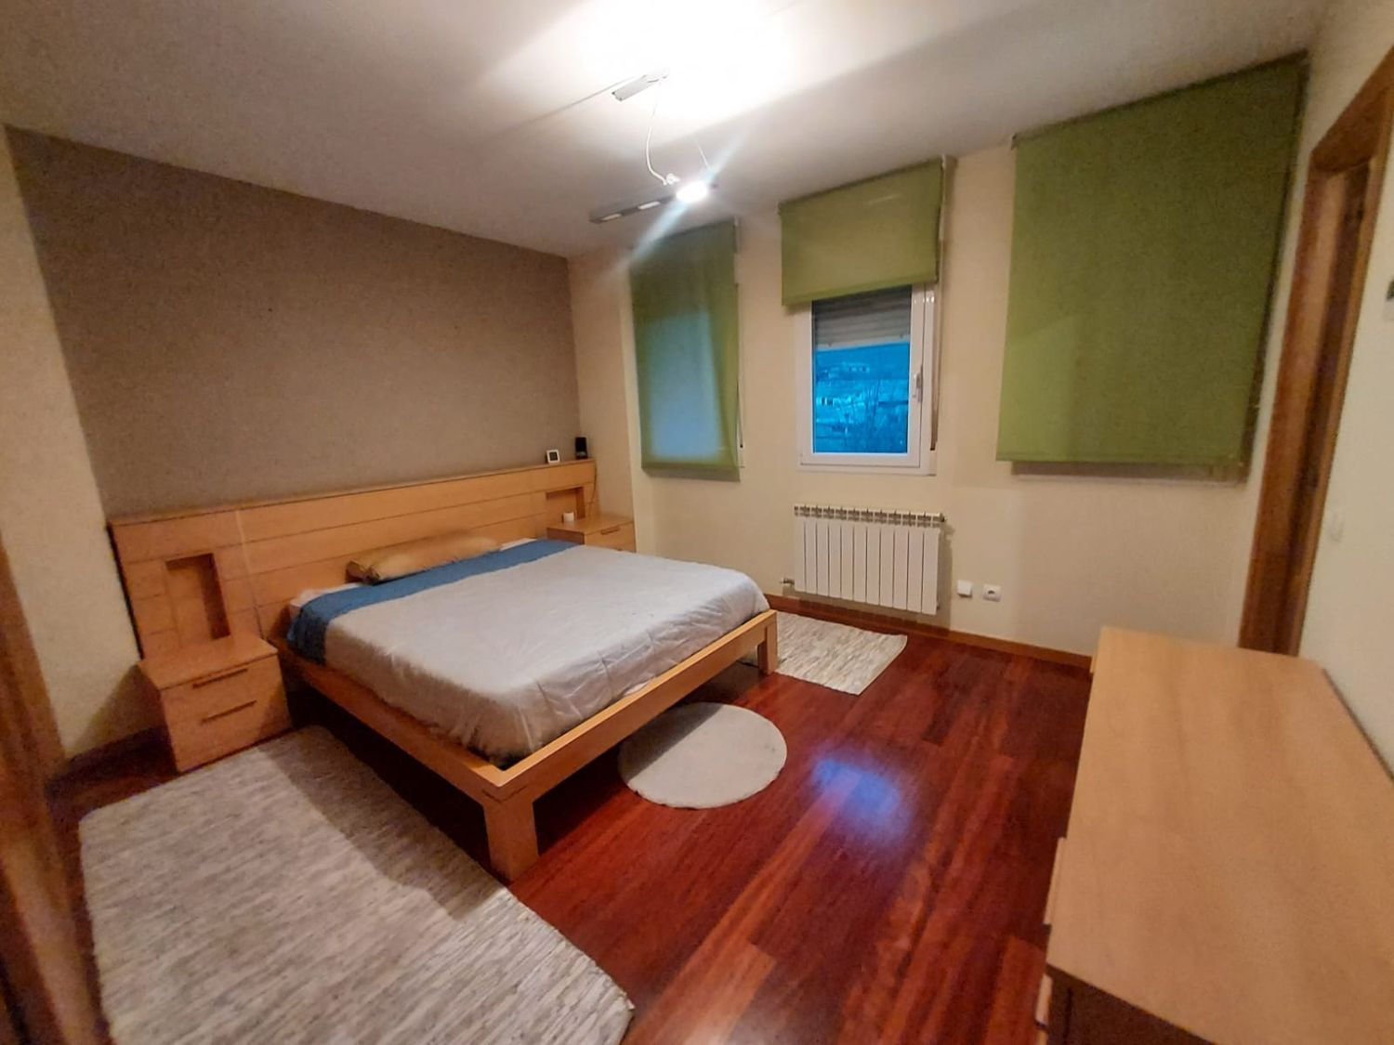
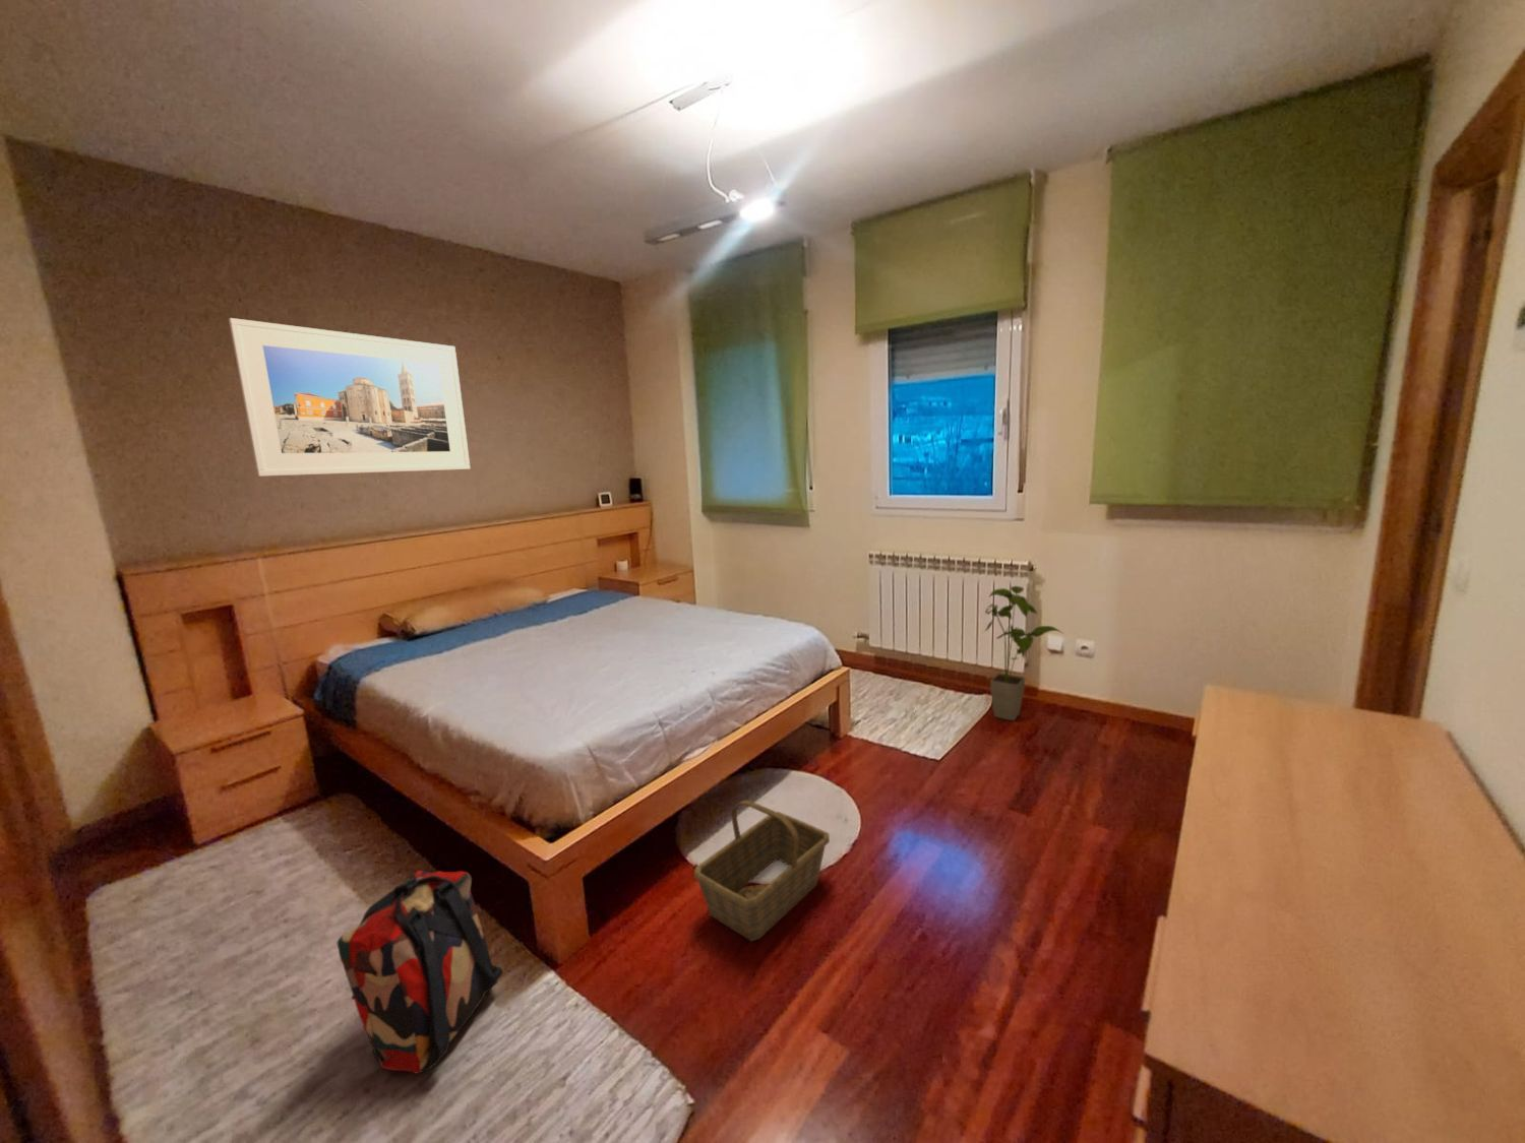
+ house plant (1017, 653)
+ backpack (425, 953)
+ basket (765, 854)
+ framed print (366, 405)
